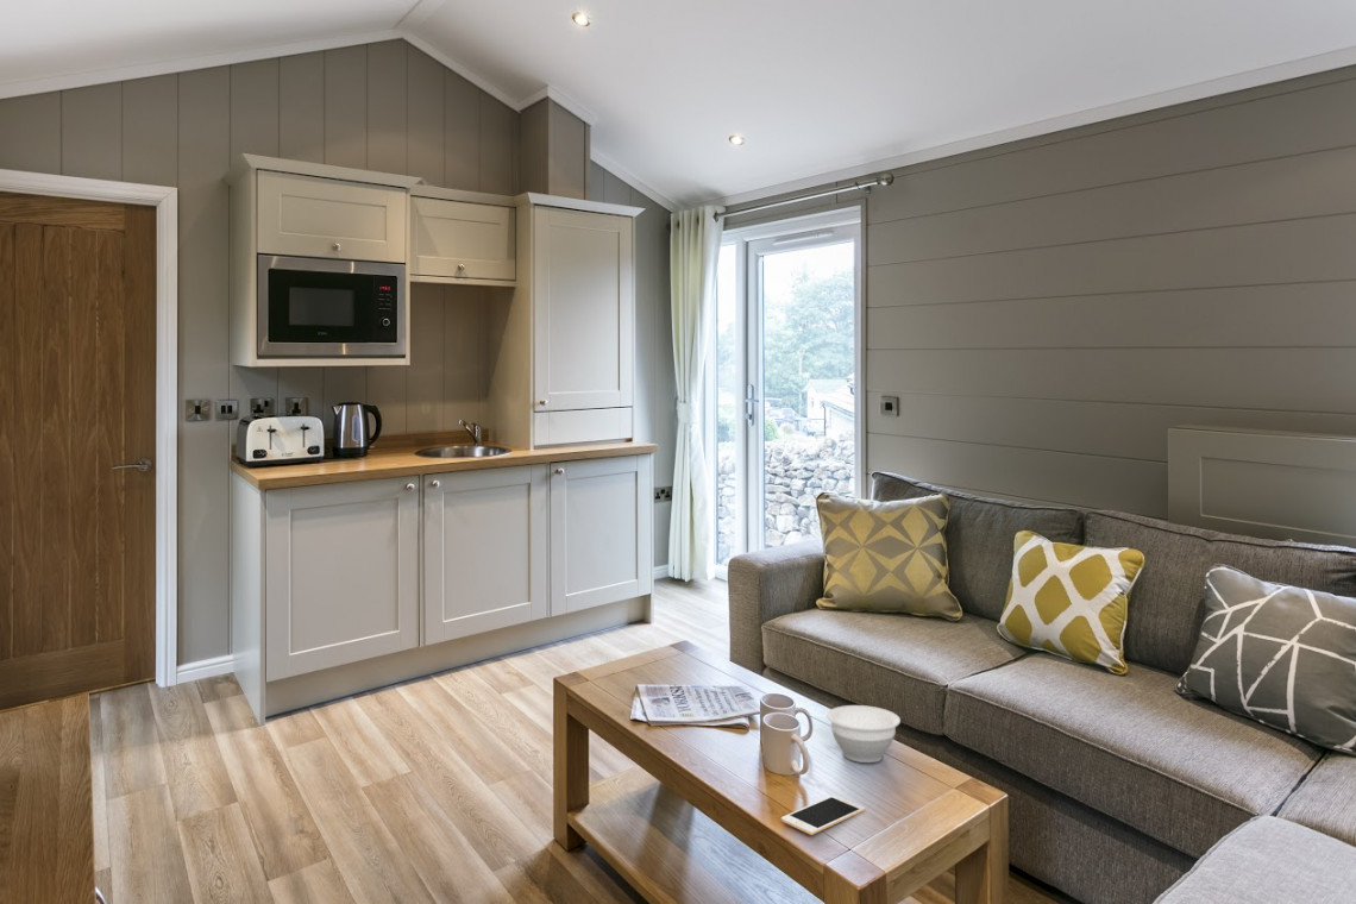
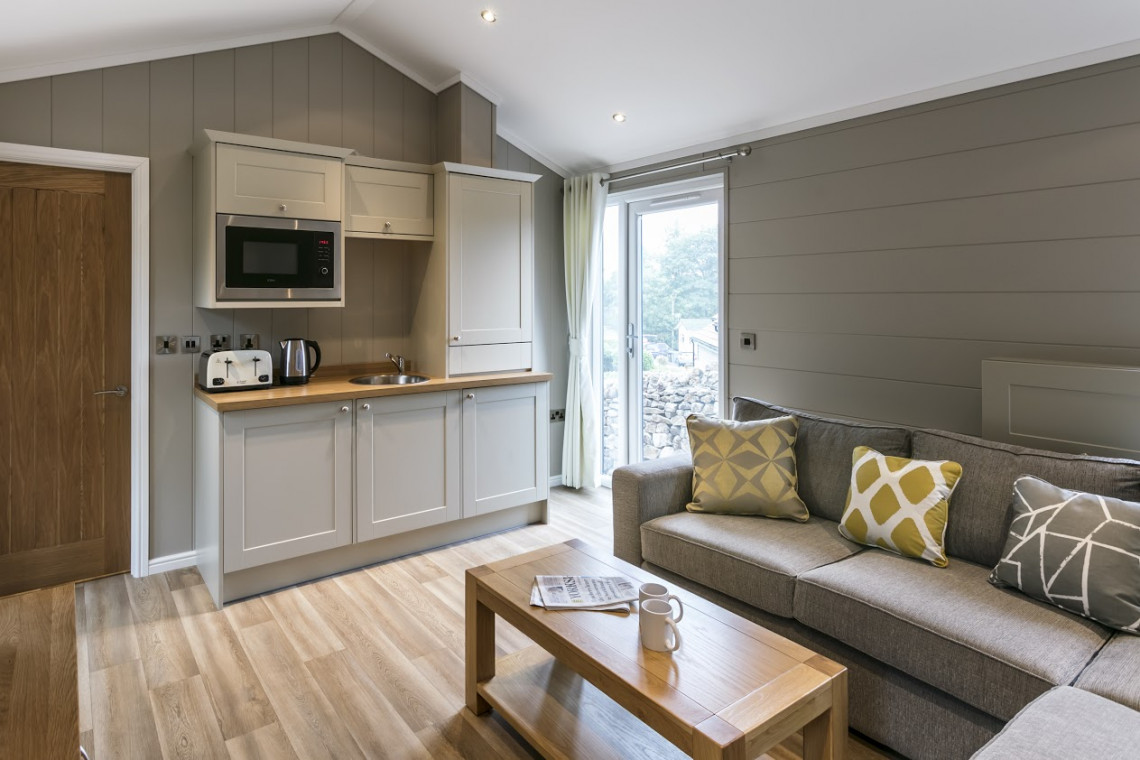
- bowl (862, 735)
- cell phone (823, 814)
